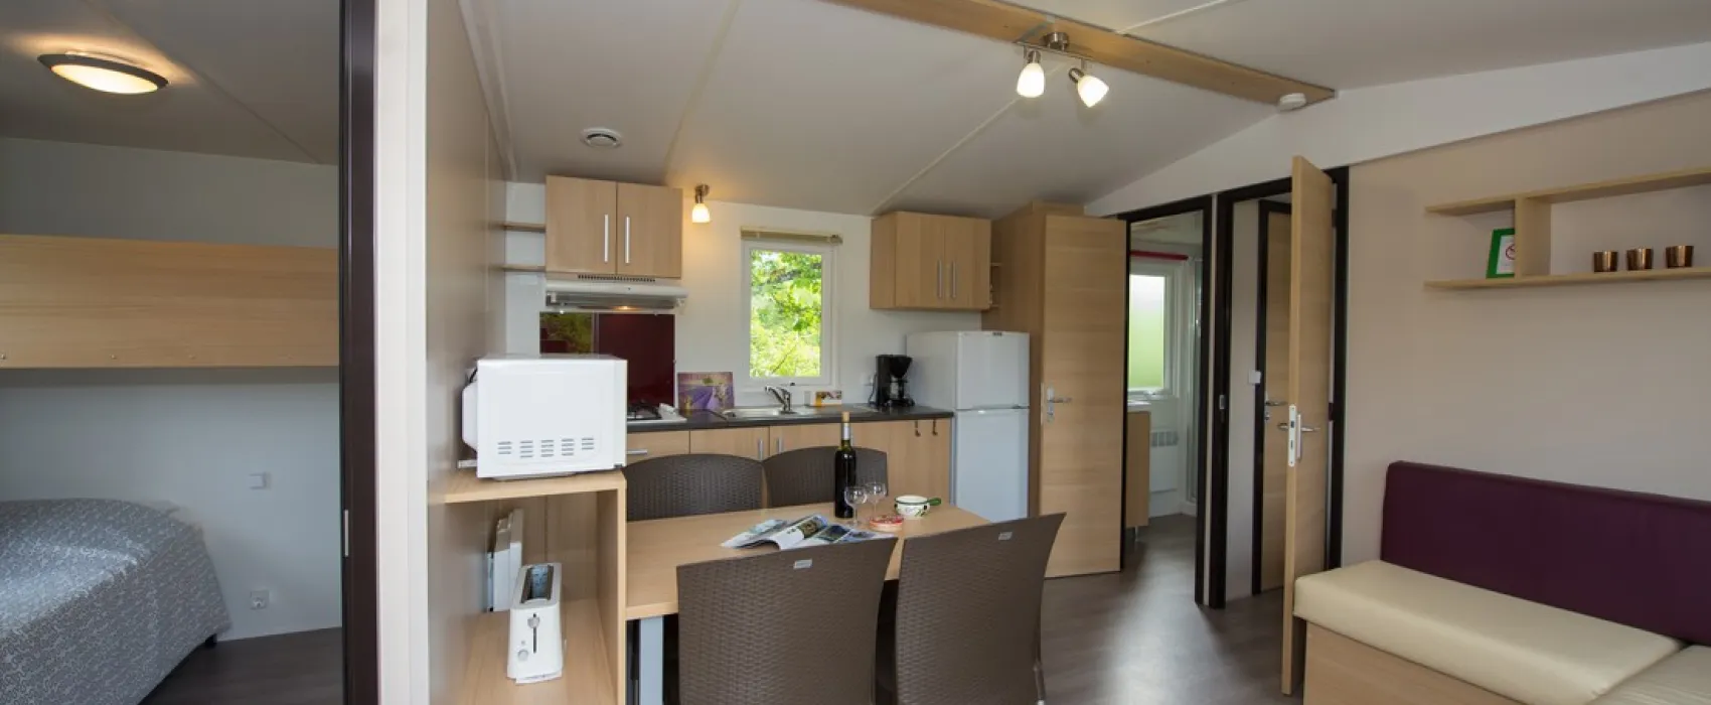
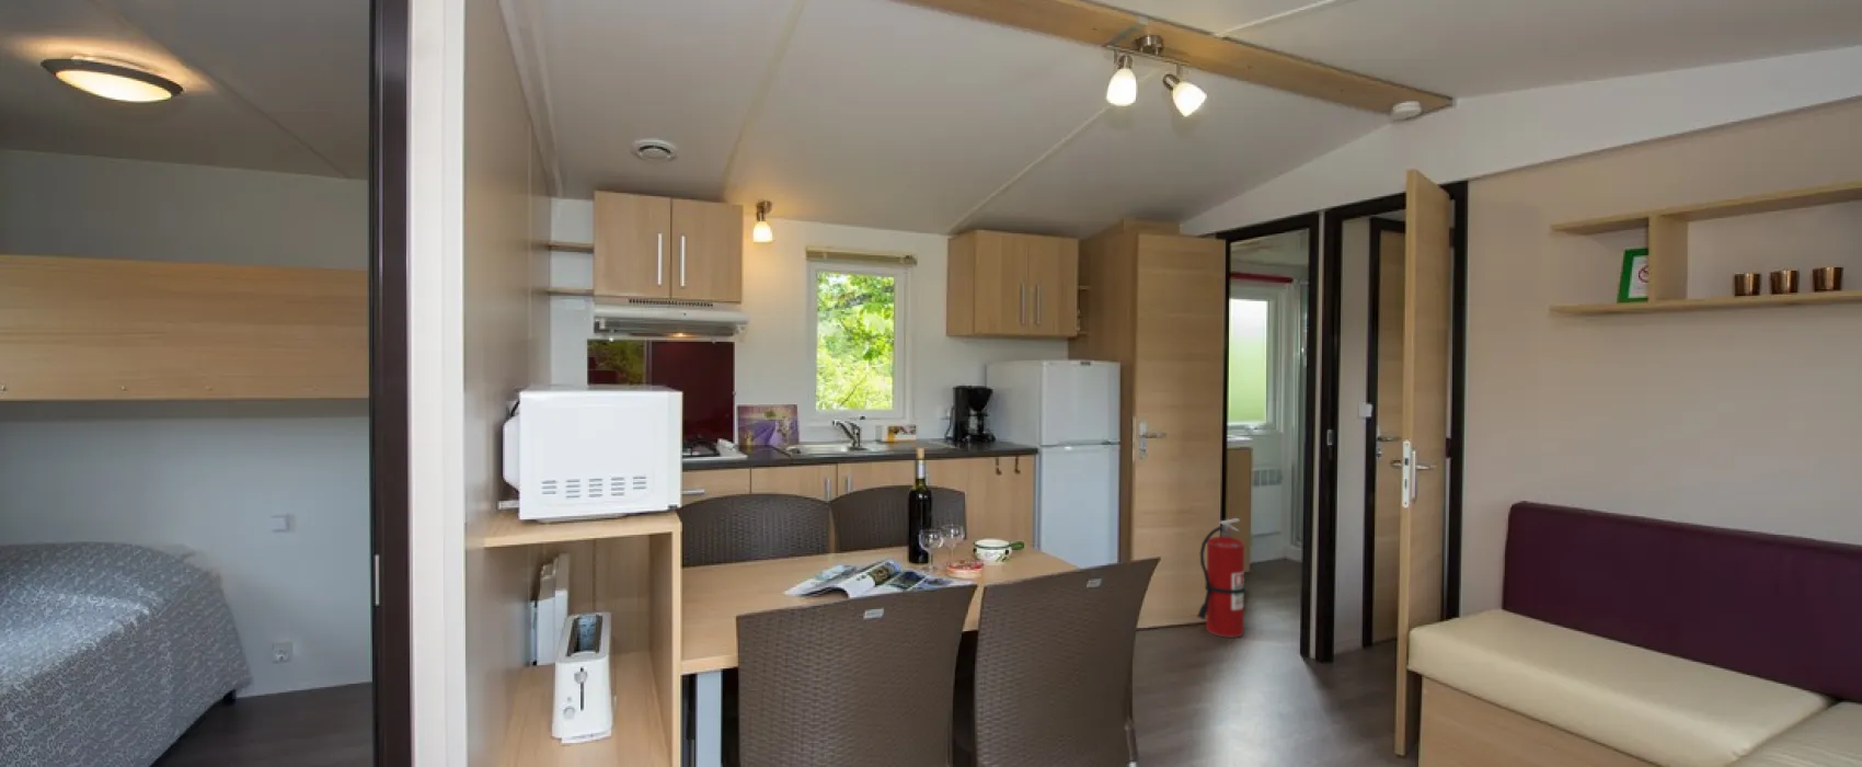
+ fire extinguisher (1220, 575)
